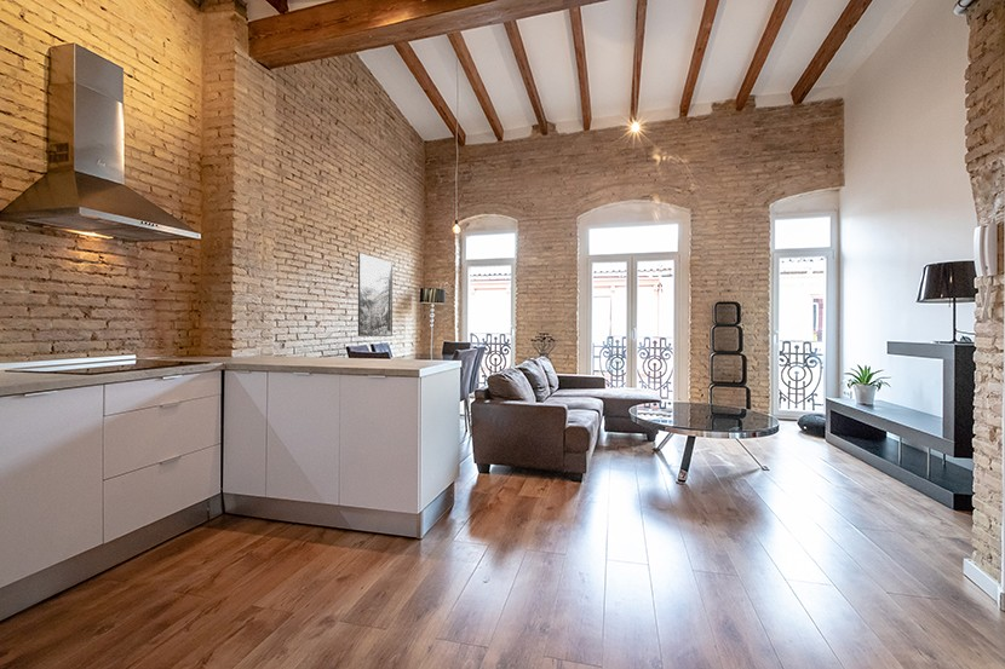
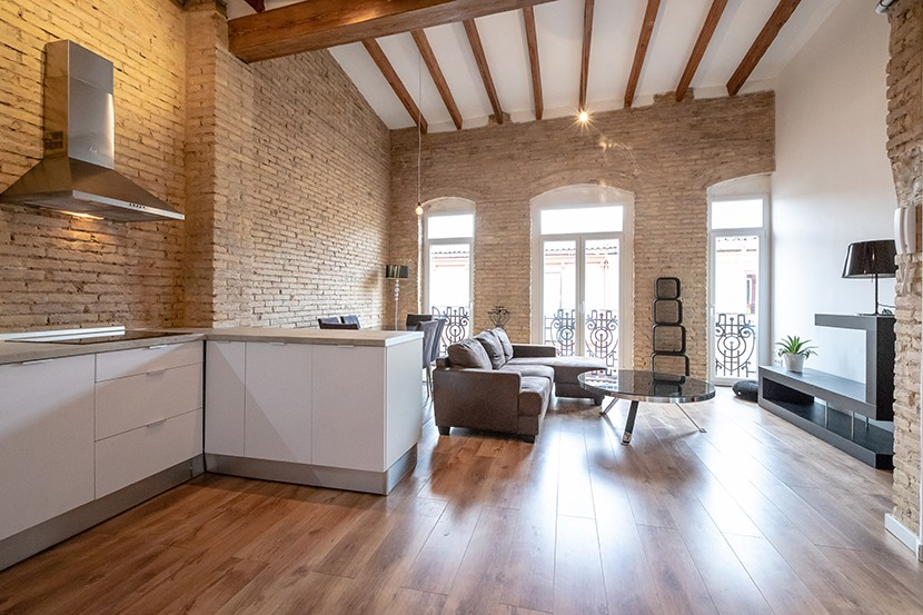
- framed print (375, 296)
